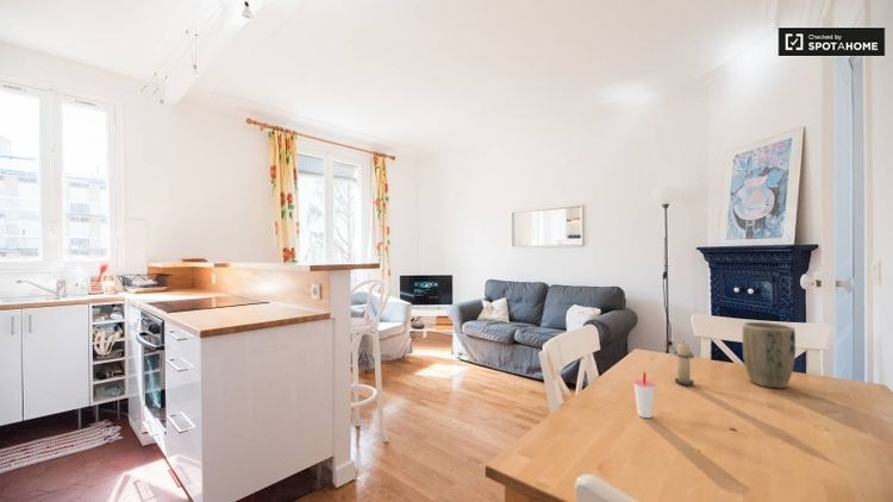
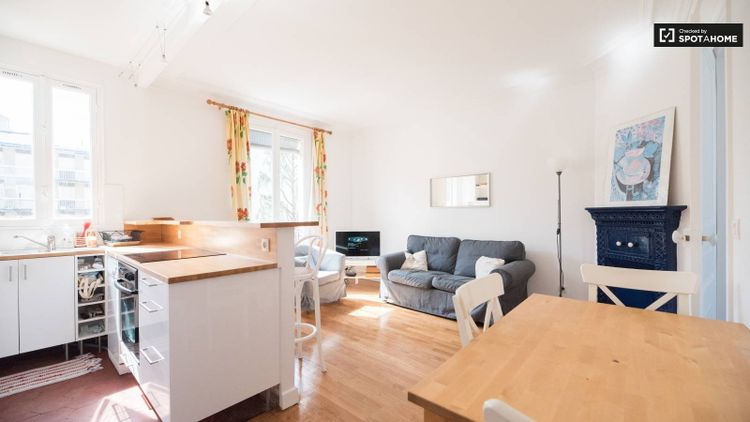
- candle (683, 360)
- cup (644, 393)
- plant pot (768, 354)
